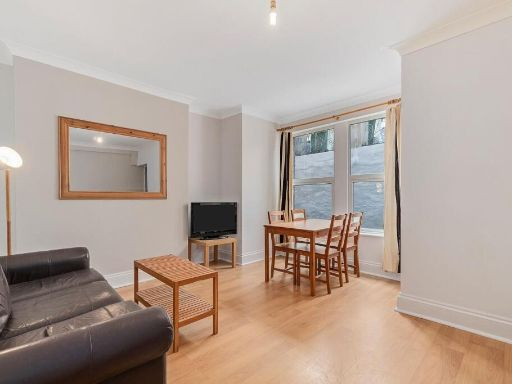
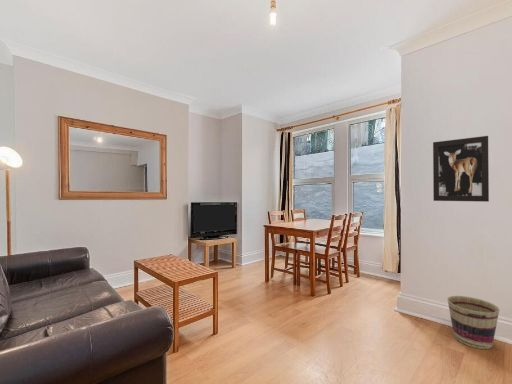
+ wall art (459, 170)
+ basket (472, 322)
